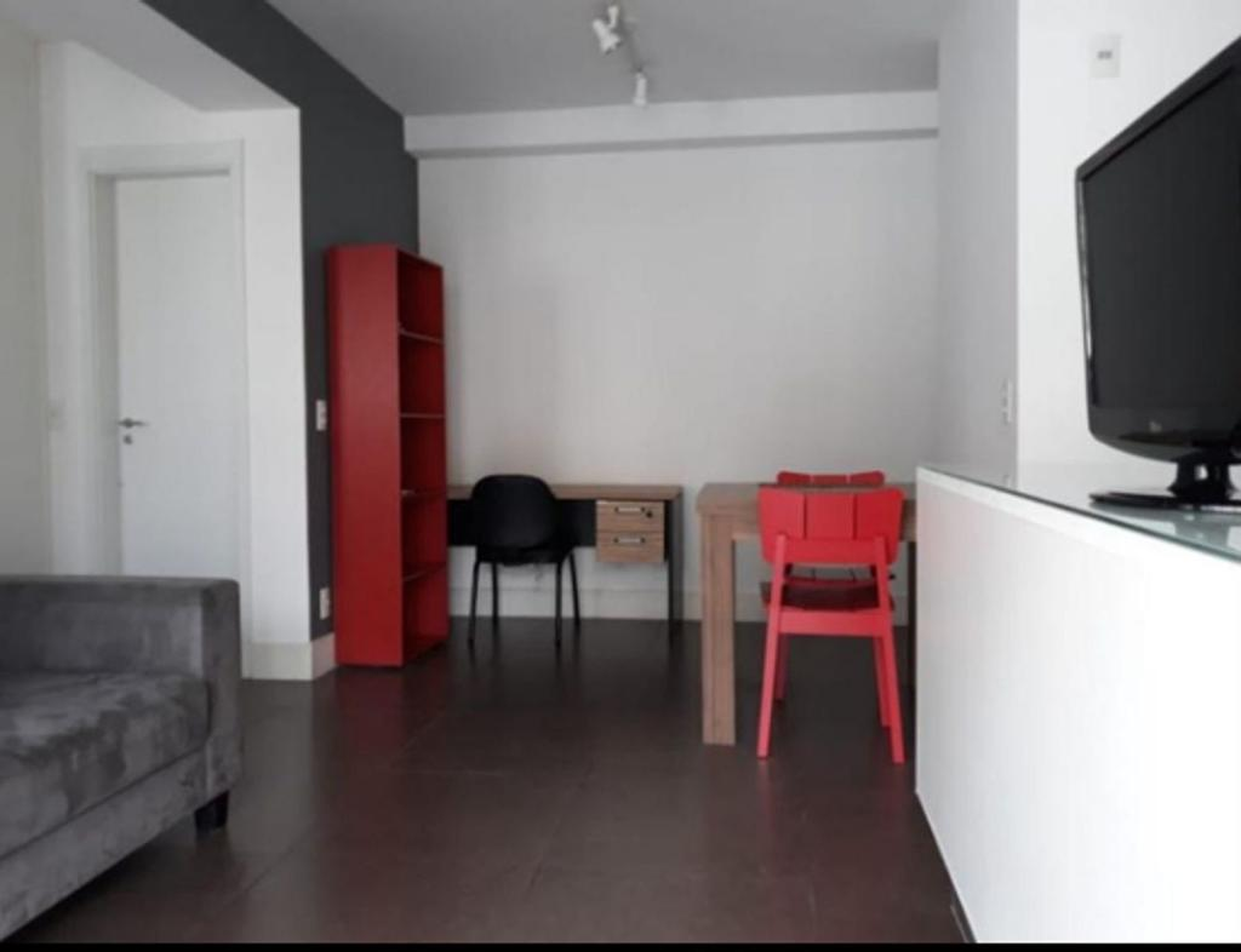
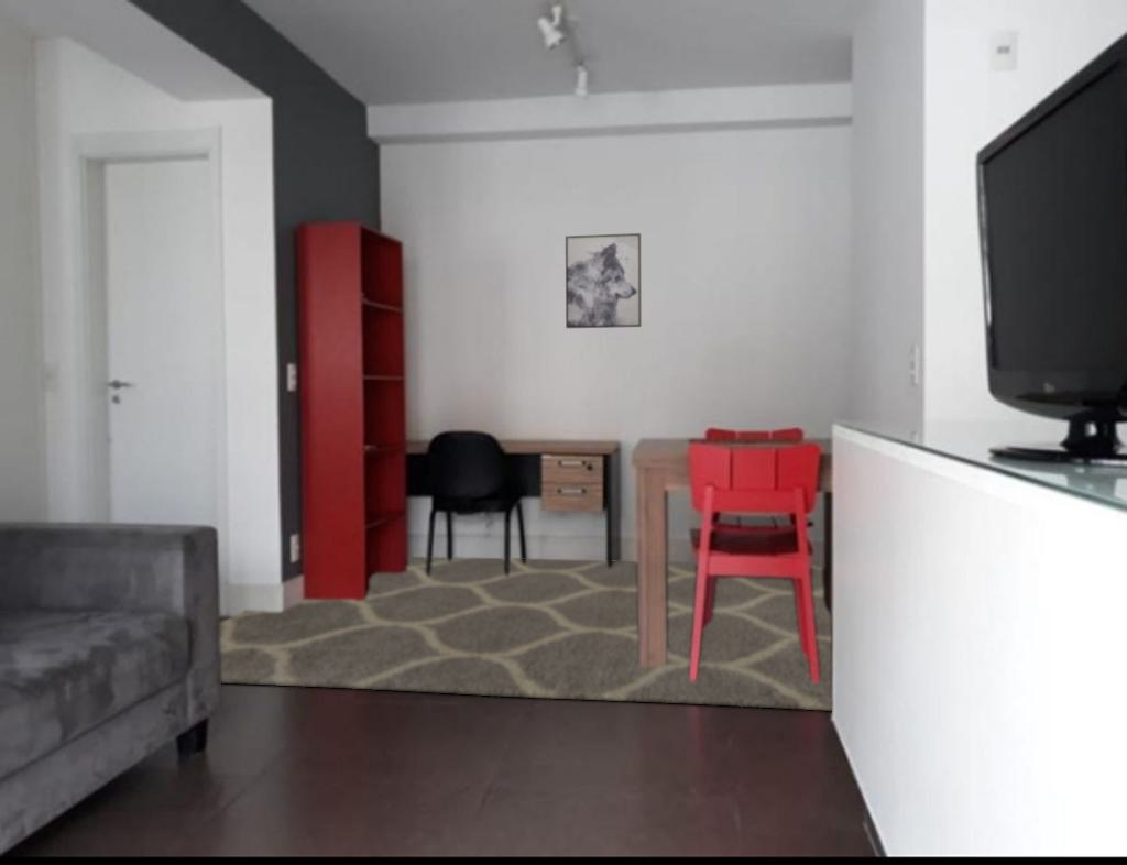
+ wall art (603, 281)
+ rug (567, 609)
